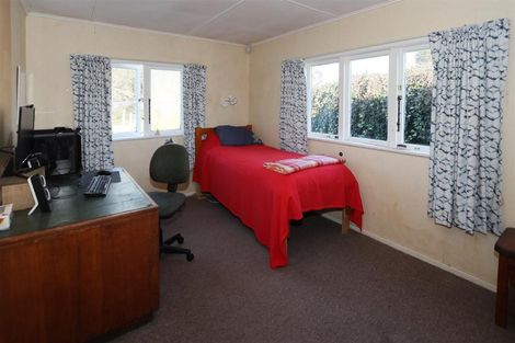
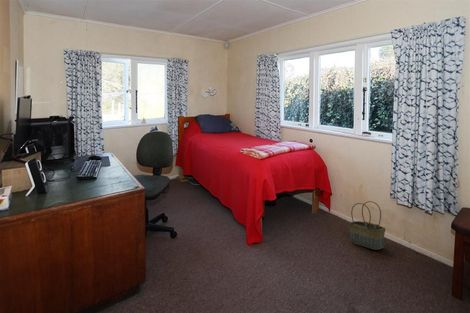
+ basket (366, 223)
